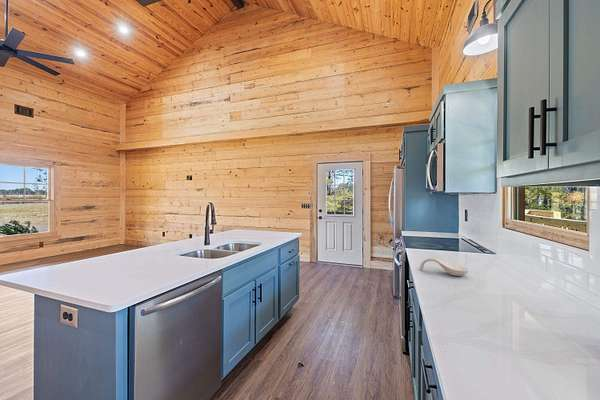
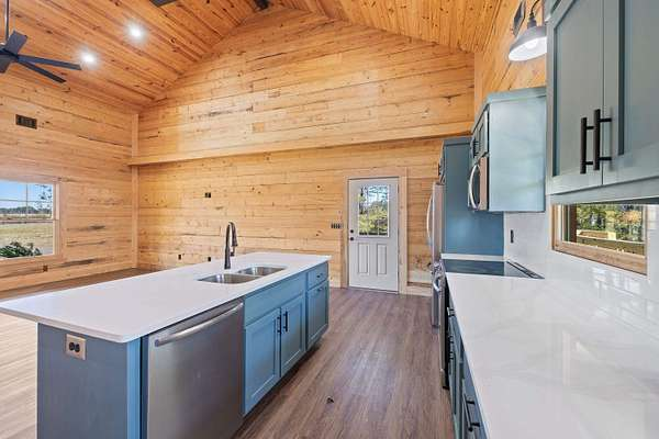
- spoon rest (443, 266)
